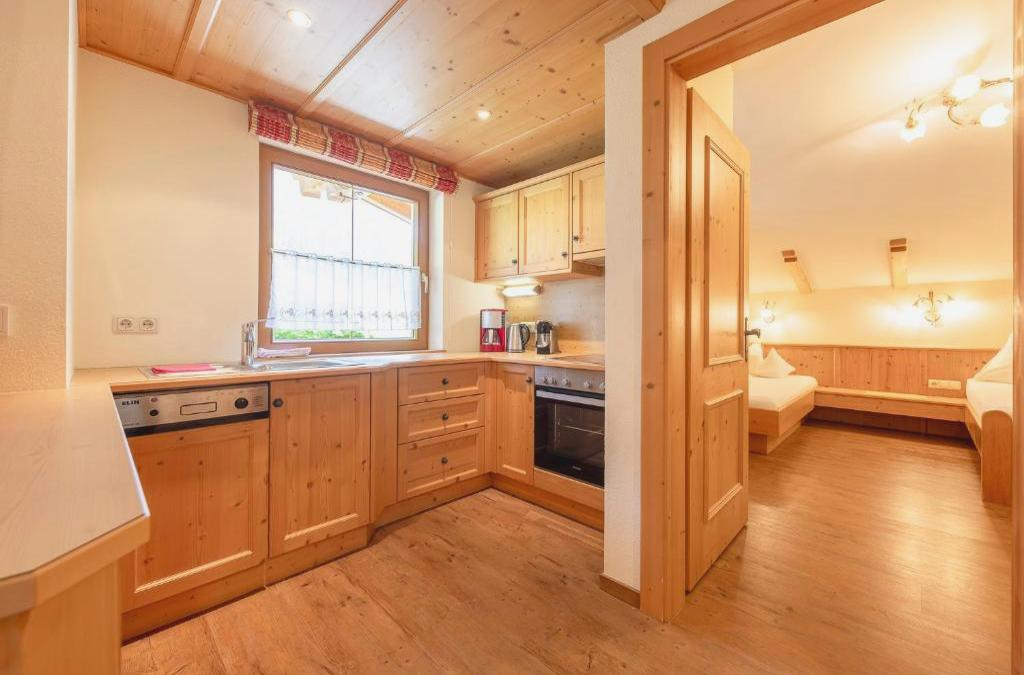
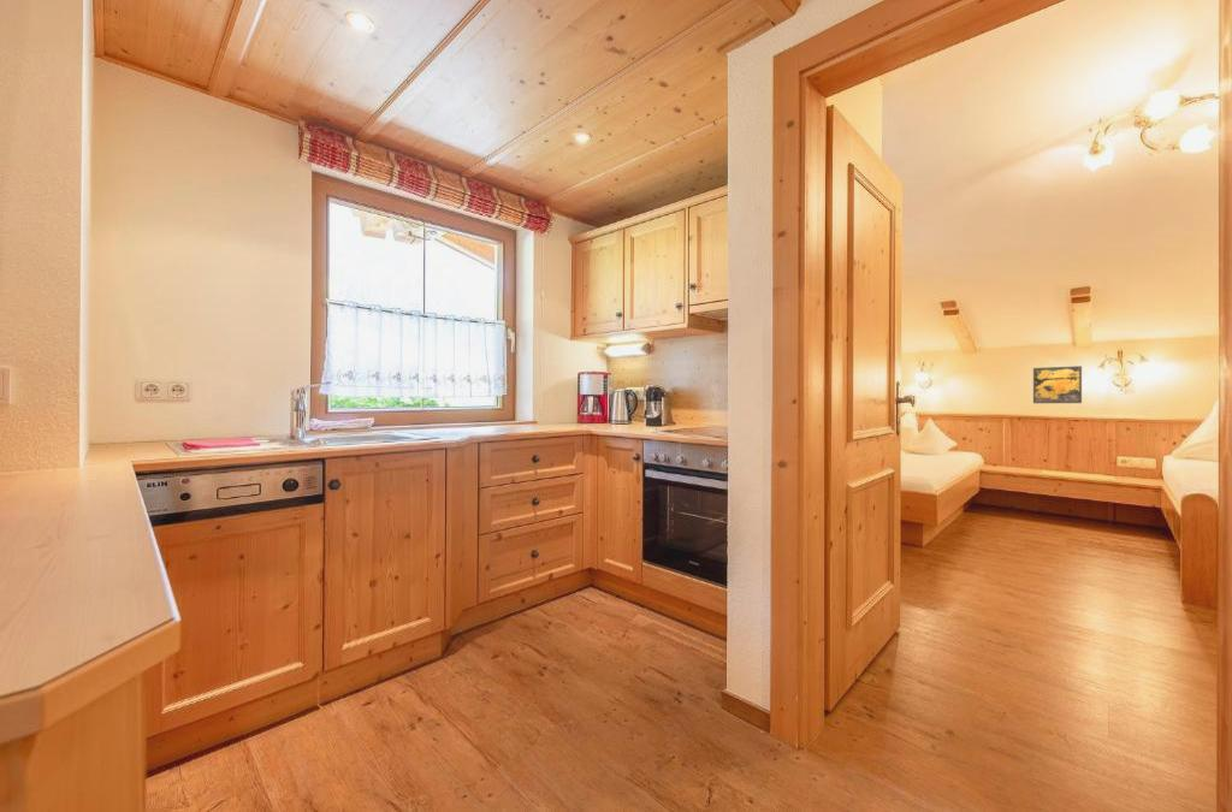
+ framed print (1056, 385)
